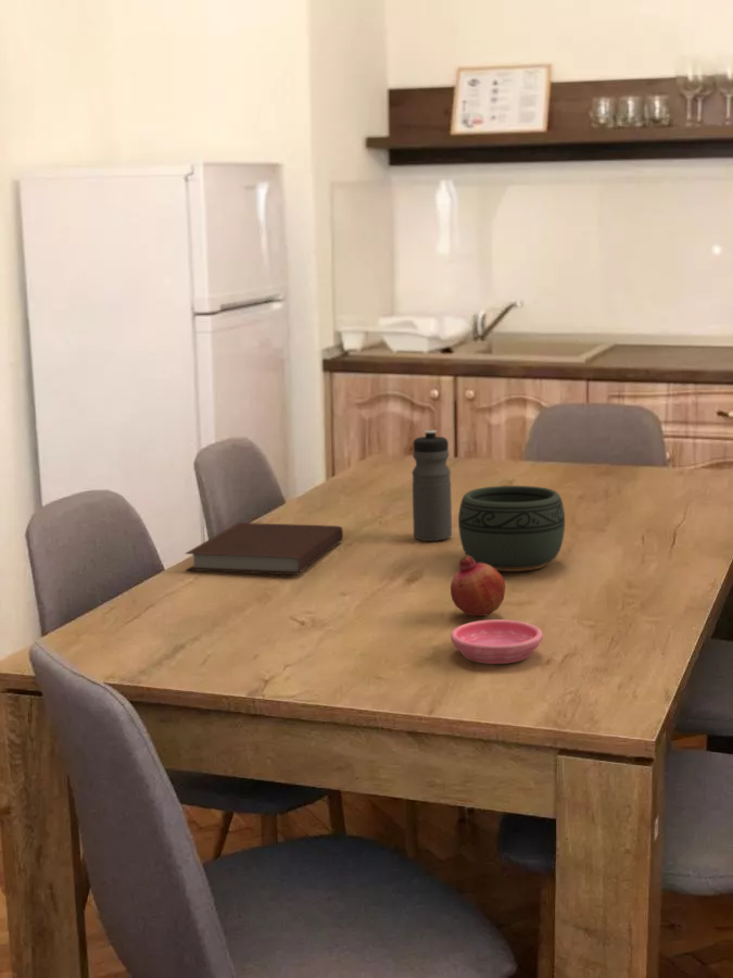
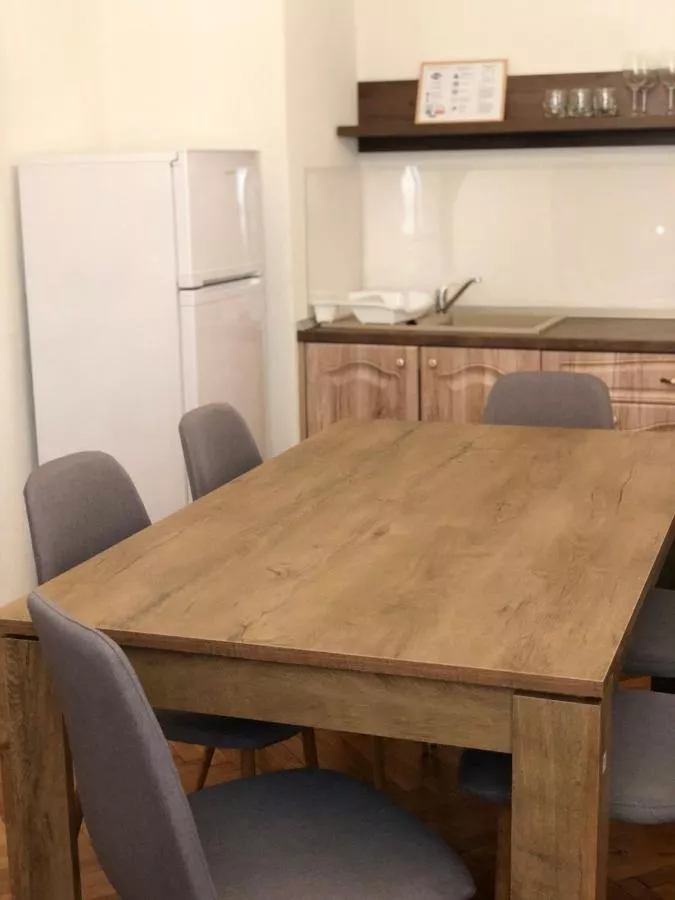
- notebook (267, 547)
- bowl (511, 528)
- water bottle (431, 484)
- fruit (478, 585)
- saucer (496, 642)
